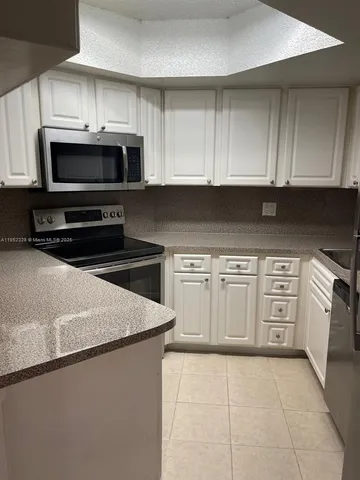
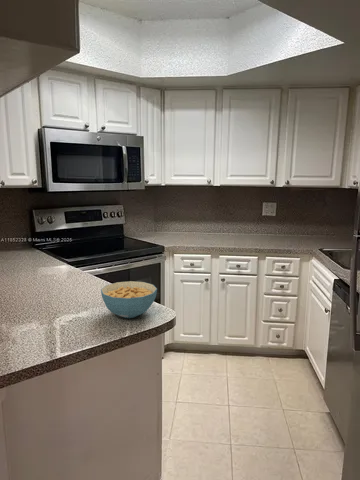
+ cereal bowl (129, 302)
